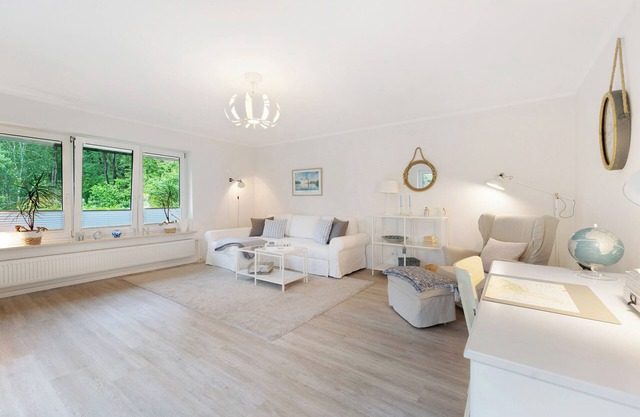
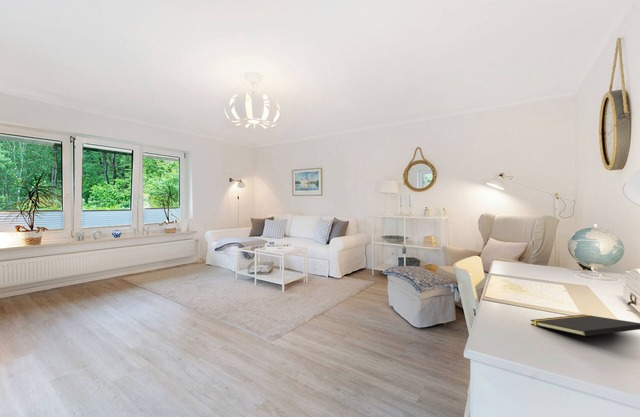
+ notepad (584, 324)
